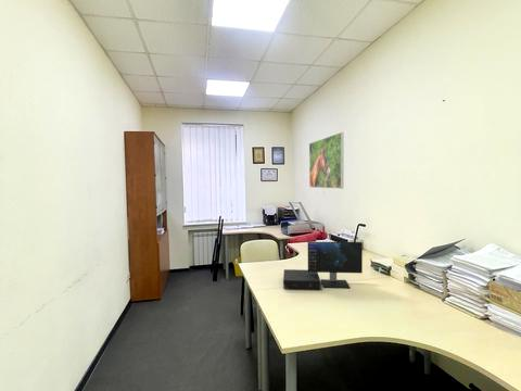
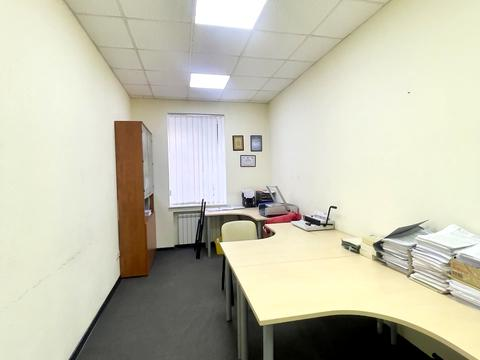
- computer monitor (322, 263)
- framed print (323, 163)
